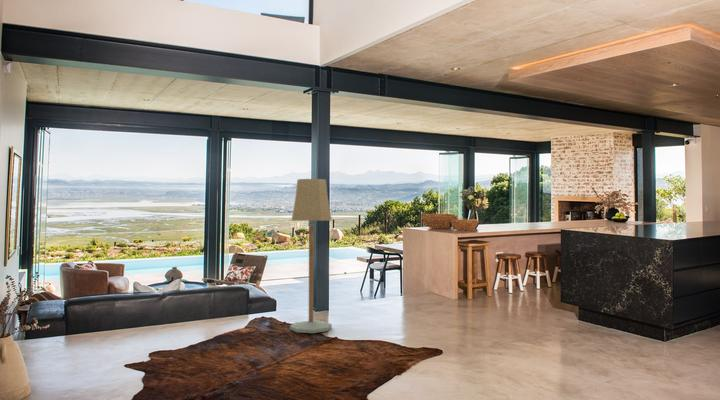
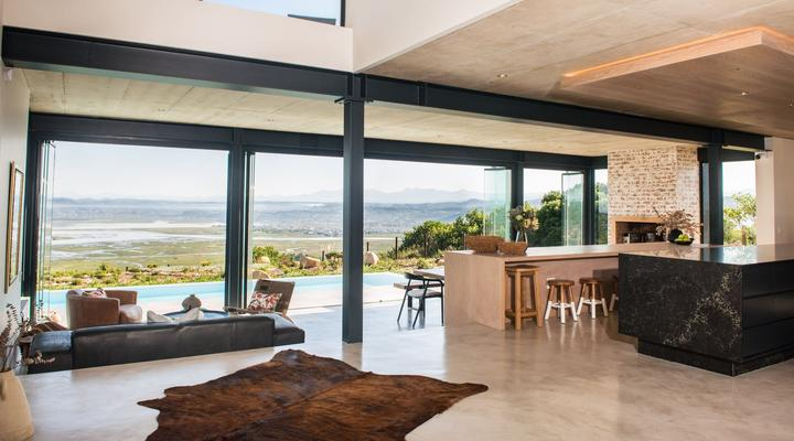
- floor lamp (311, 253)
